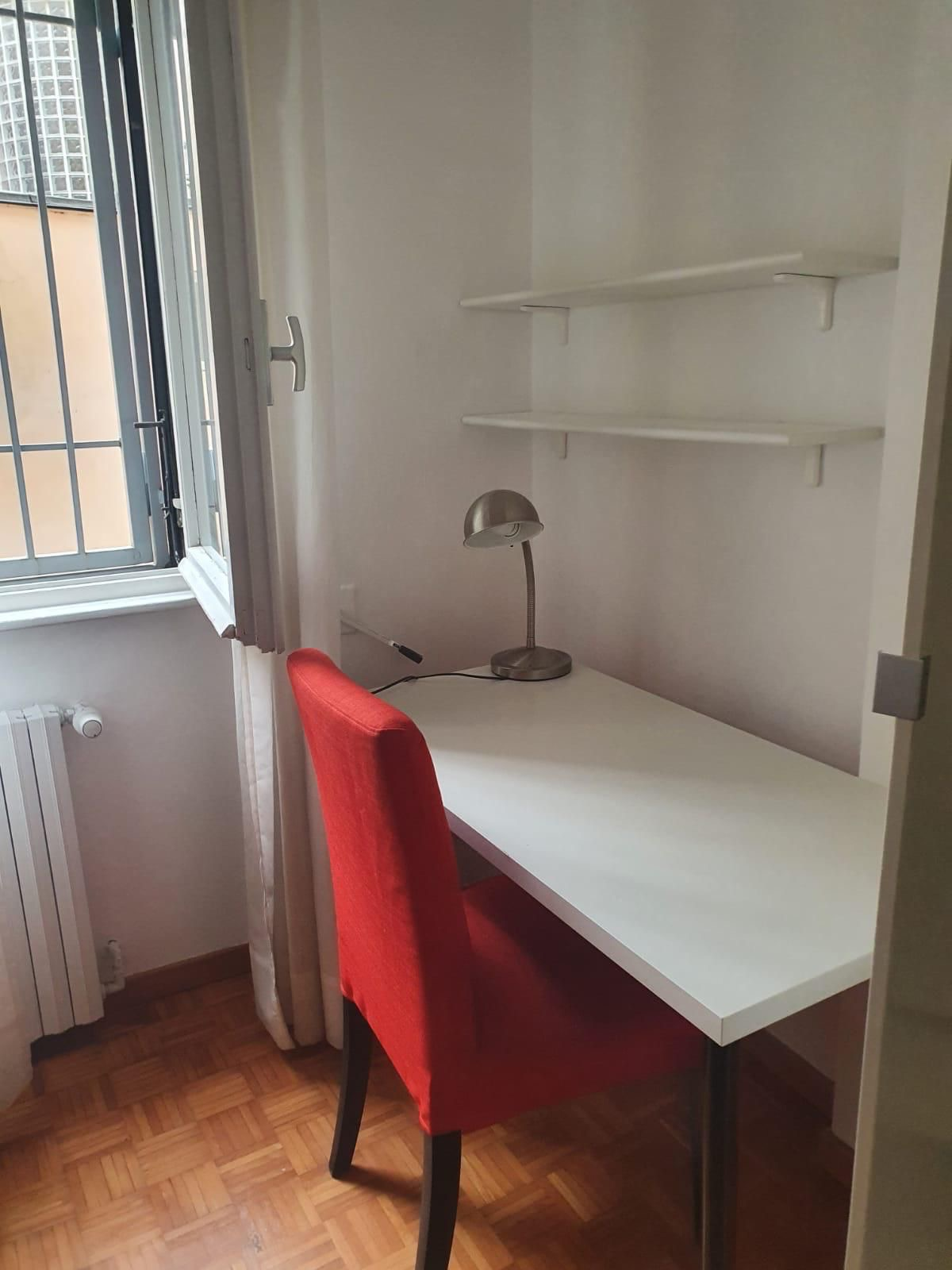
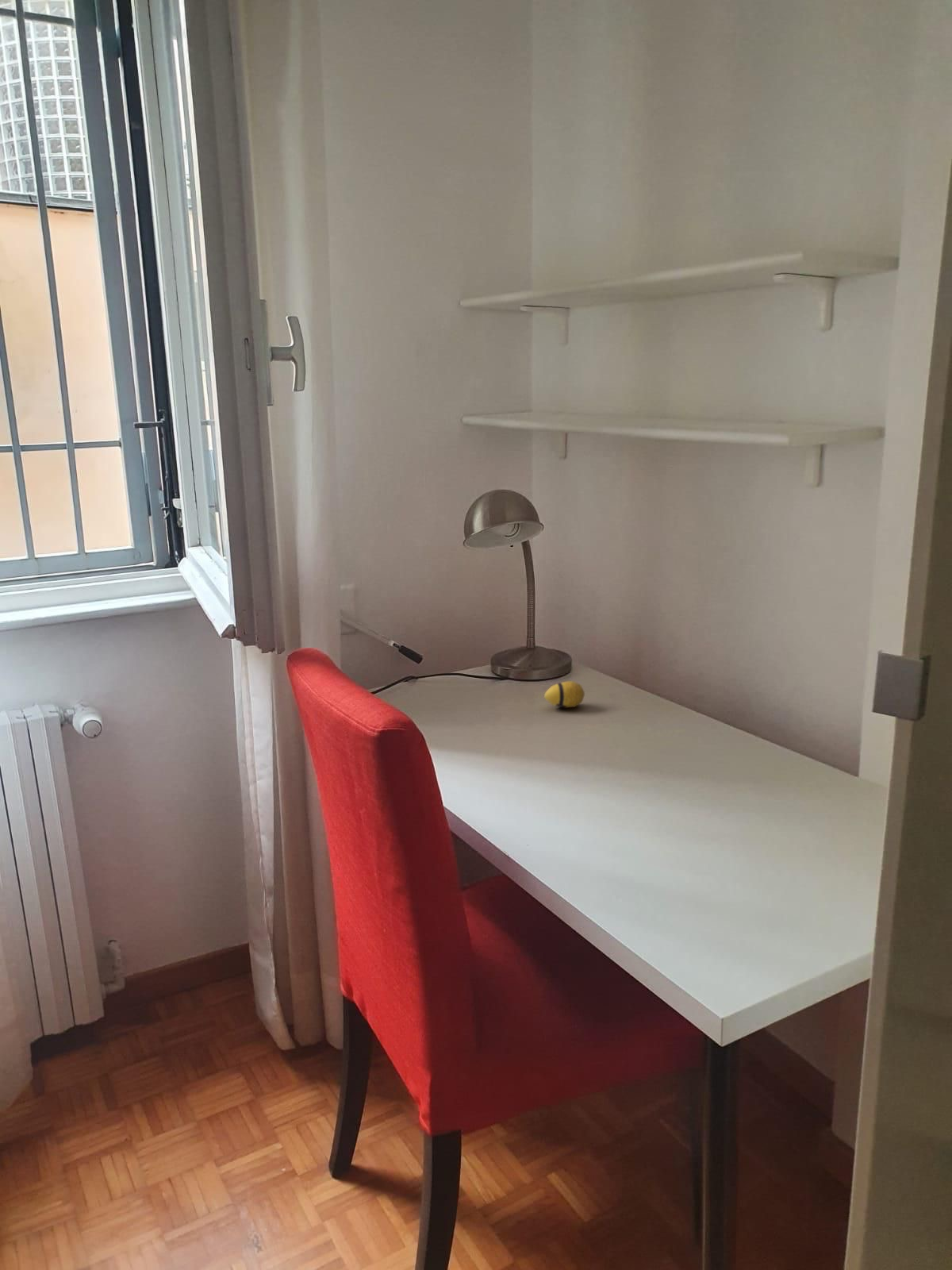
+ decorative egg (564, 695)
